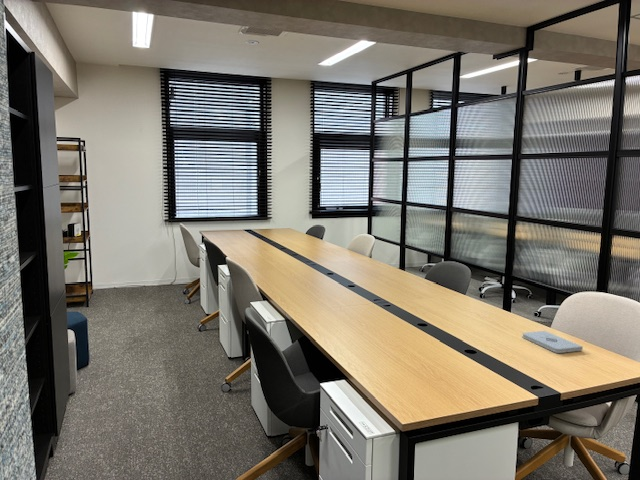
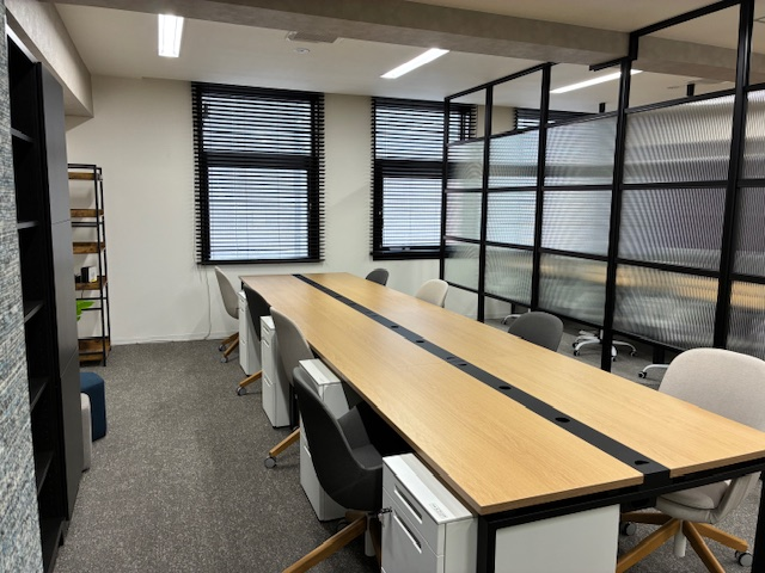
- notepad (550, 341)
